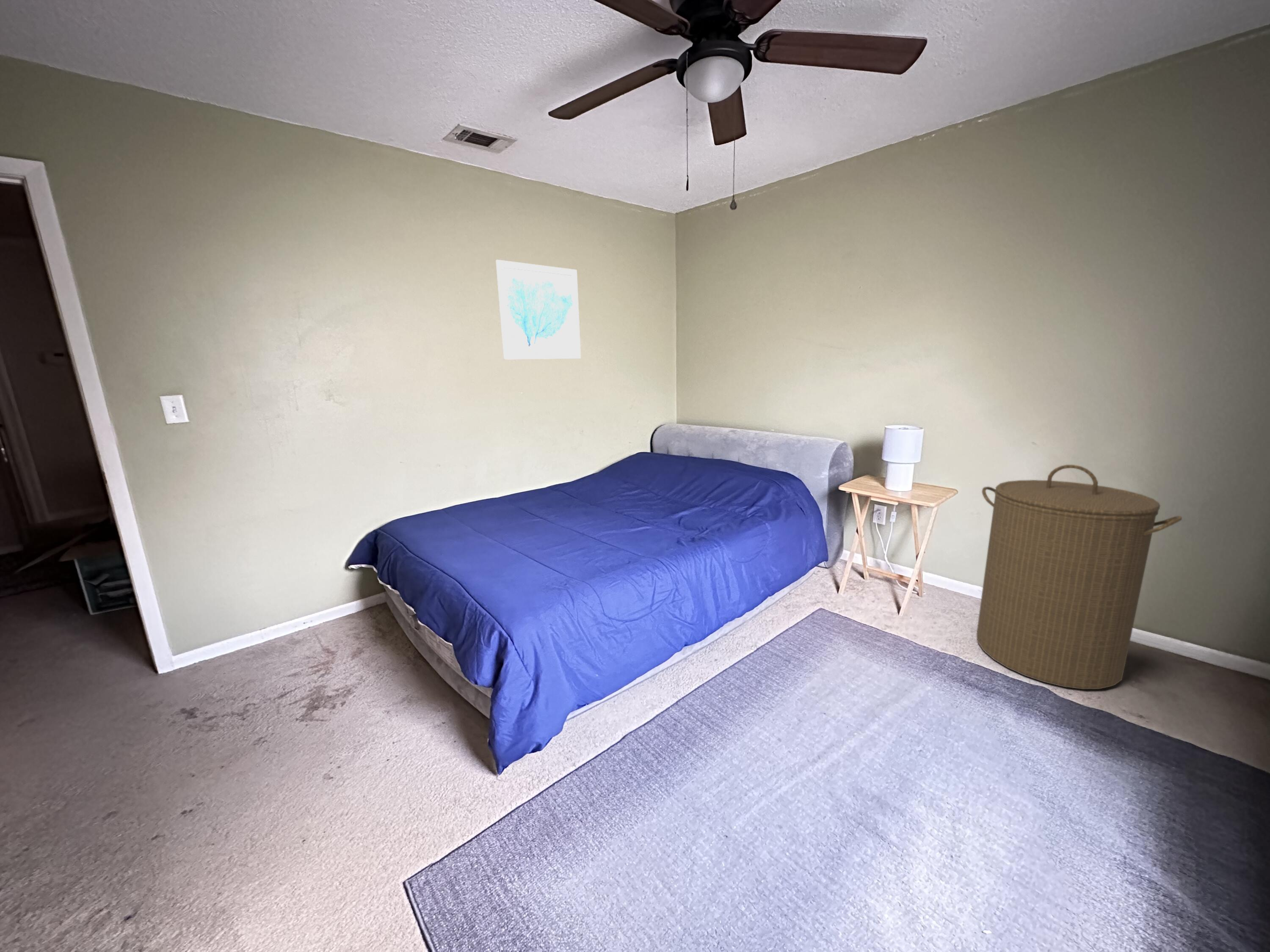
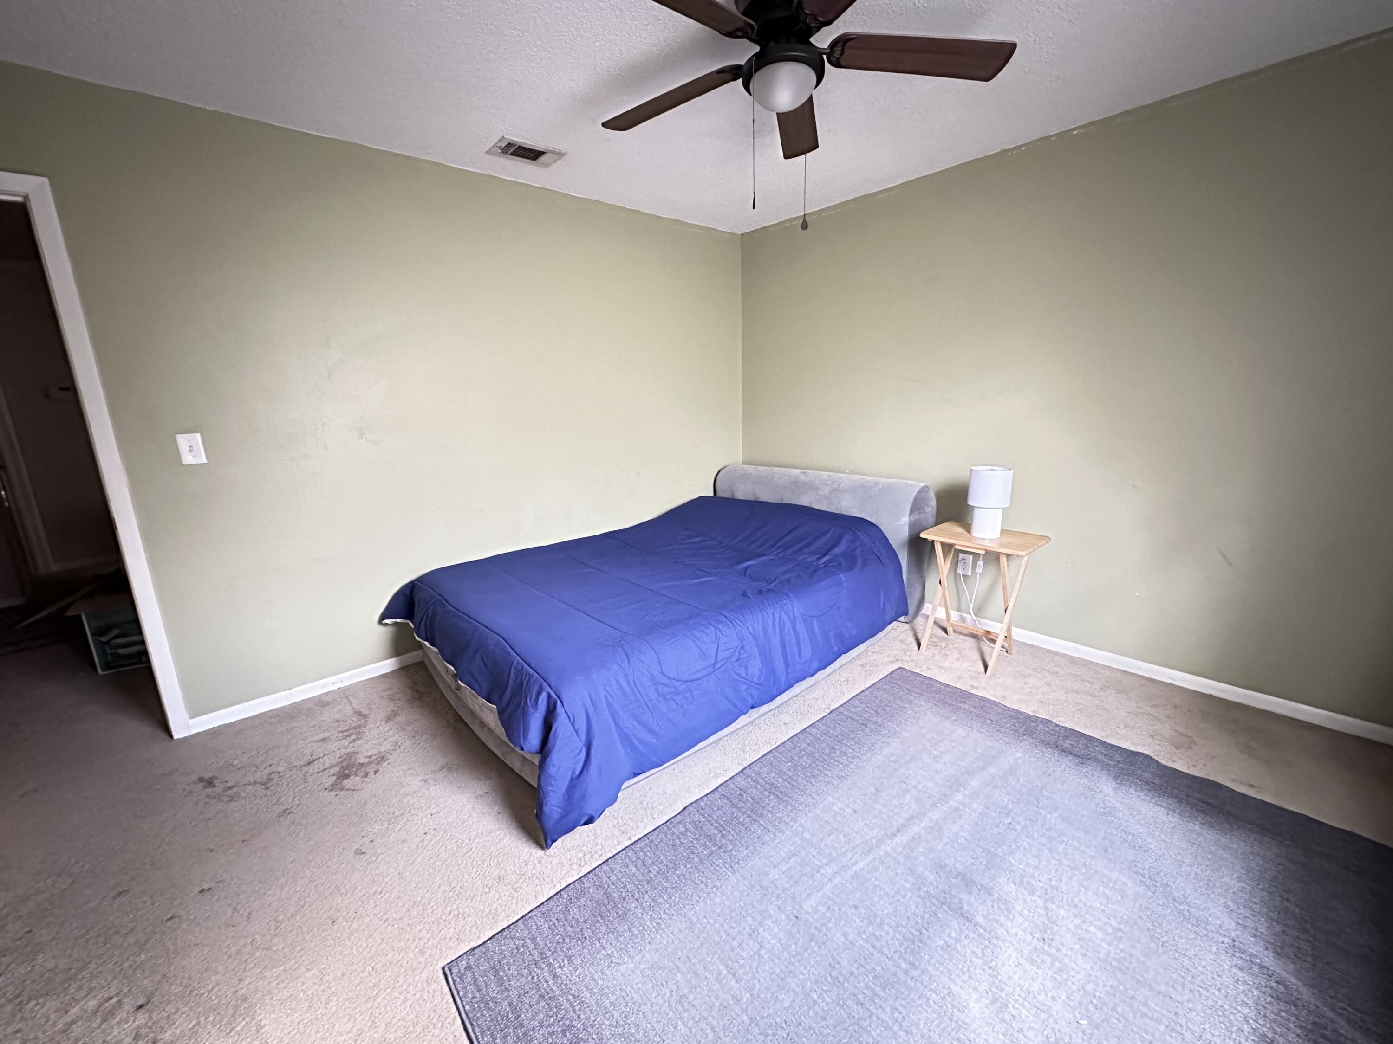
- laundry hamper (1060, 564)
- wall art (541, 313)
